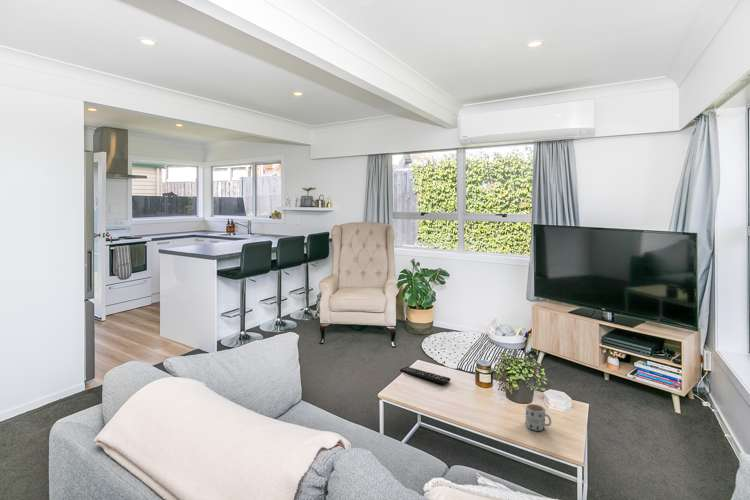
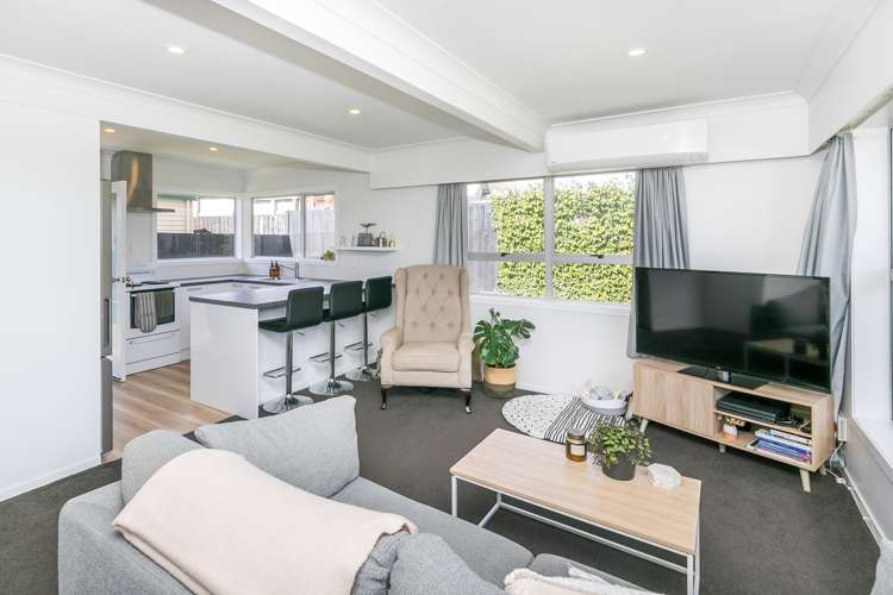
- mug (538, 418)
- remote control (424, 374)
